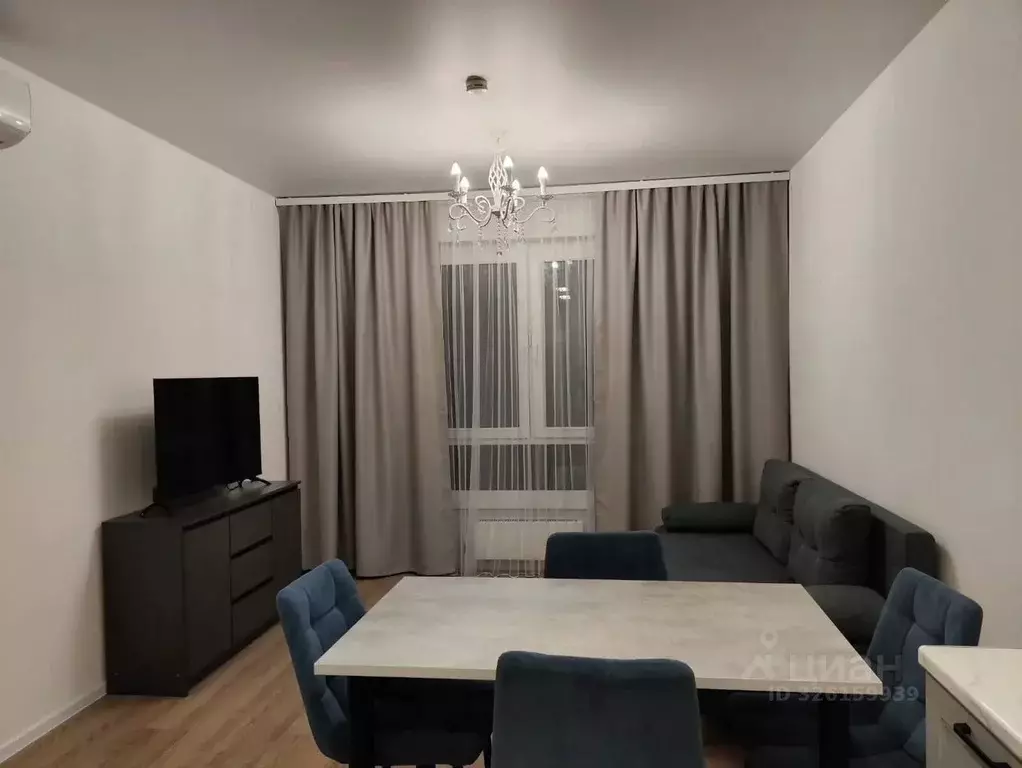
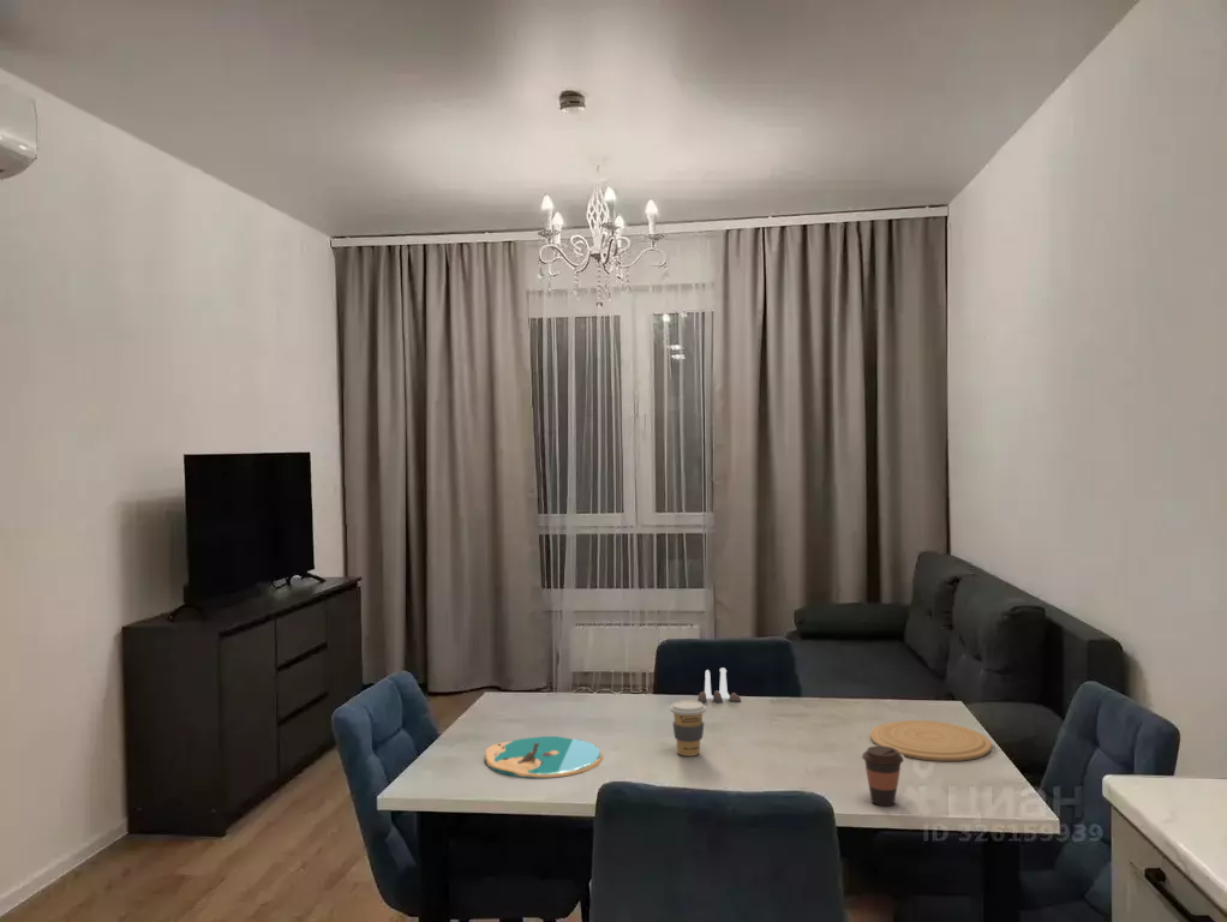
+ plate (544, 748)
+ coffee cup (882, 776)
+ coffee cup (688, 728)
+ salt and pepper shaker set (720, 684)
+ plate (929, 738)
